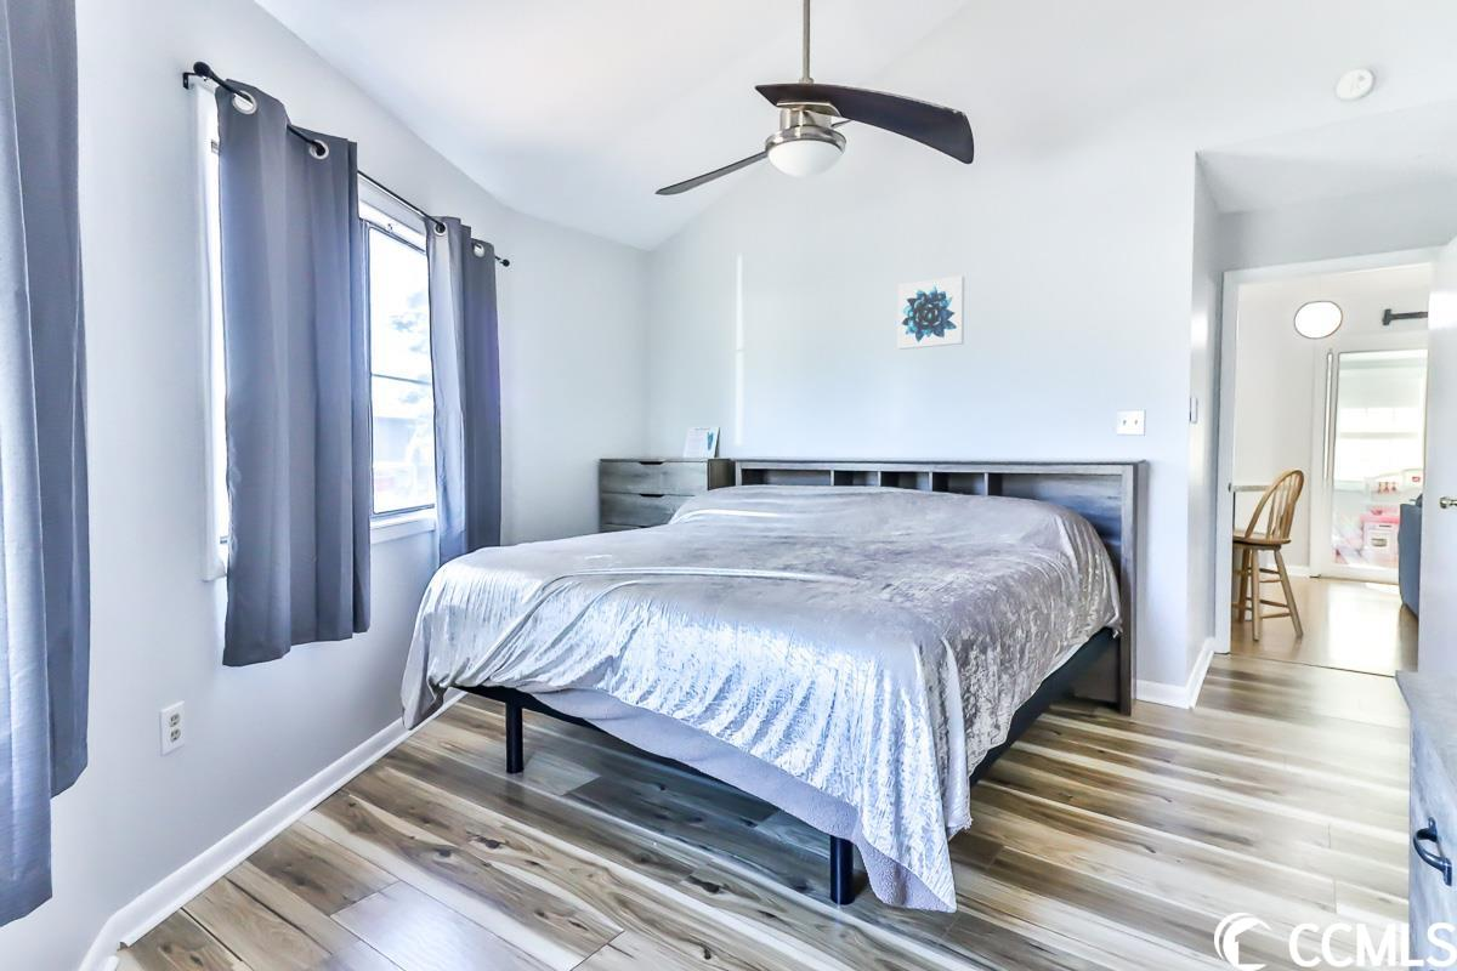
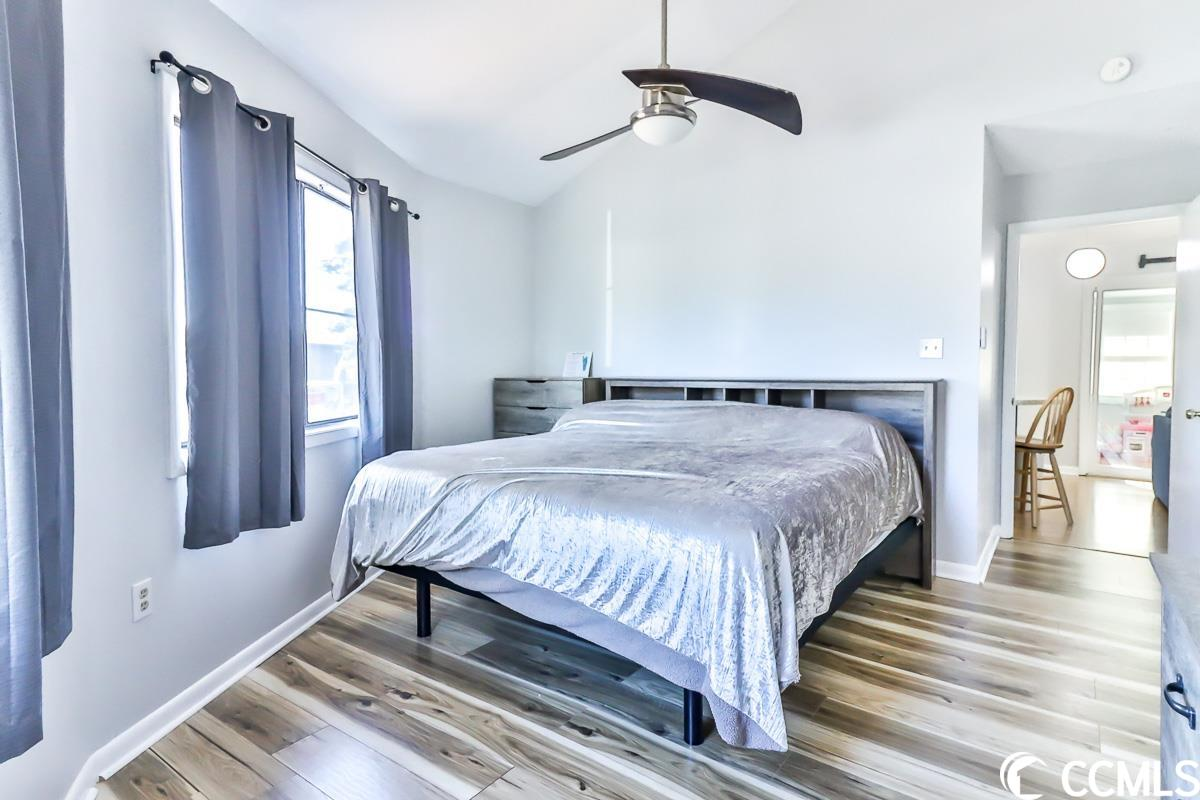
- wall art (930, 313)
